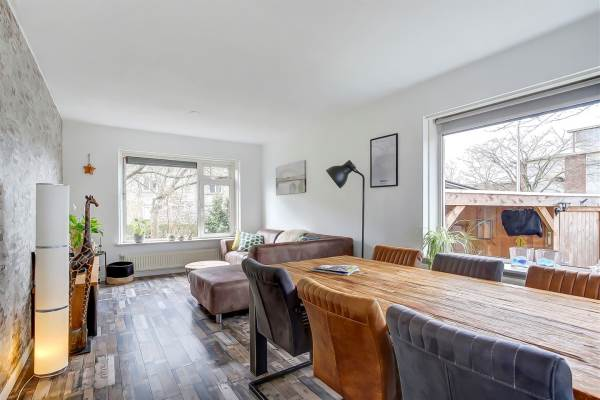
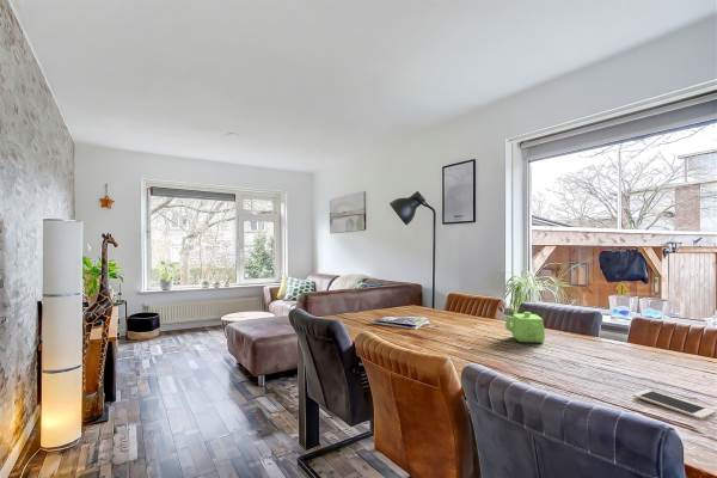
+ cell phone (672, 403)
+ teapot (523, 325)
